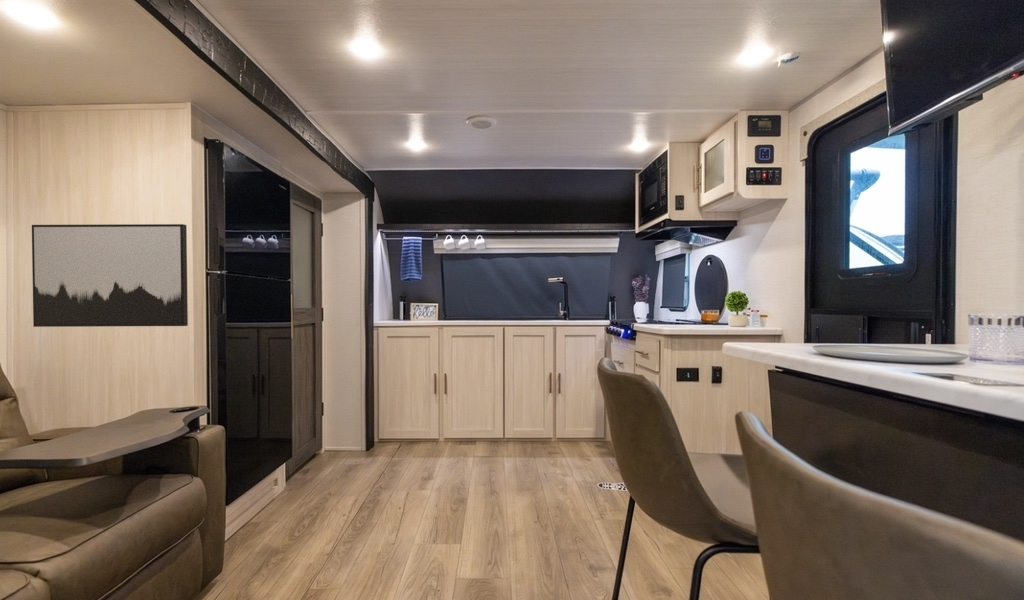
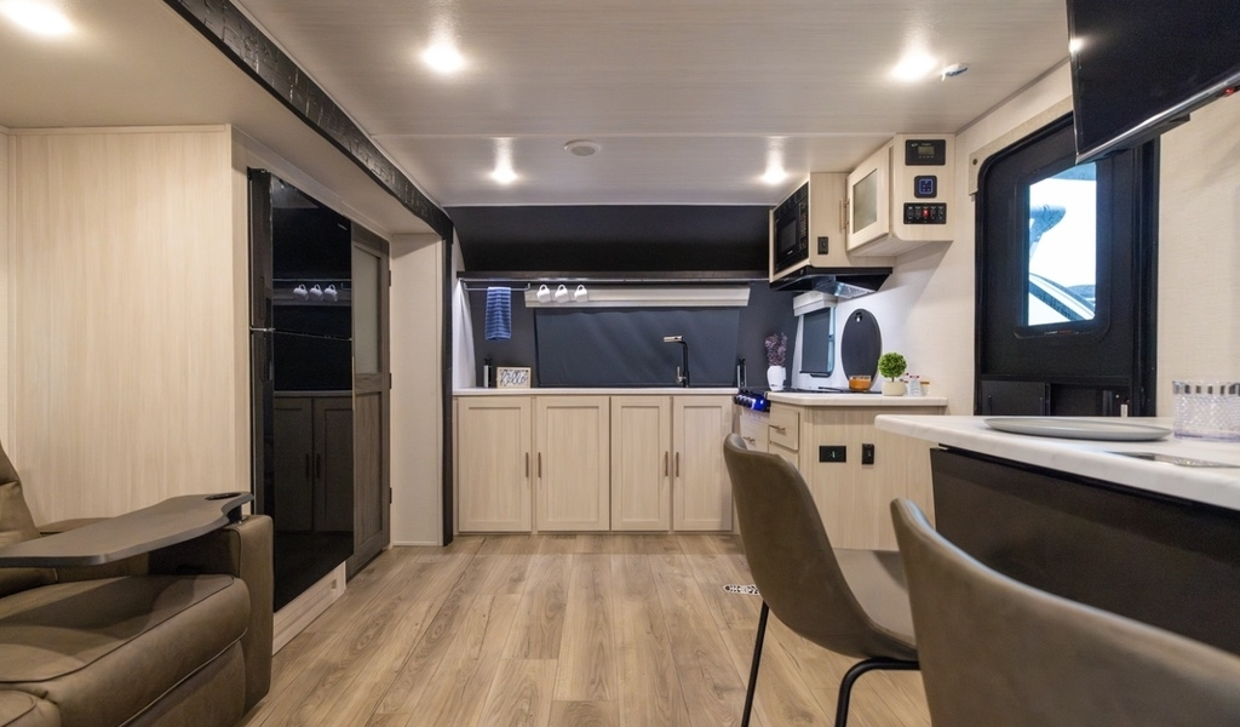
- wall art (110, 275)
